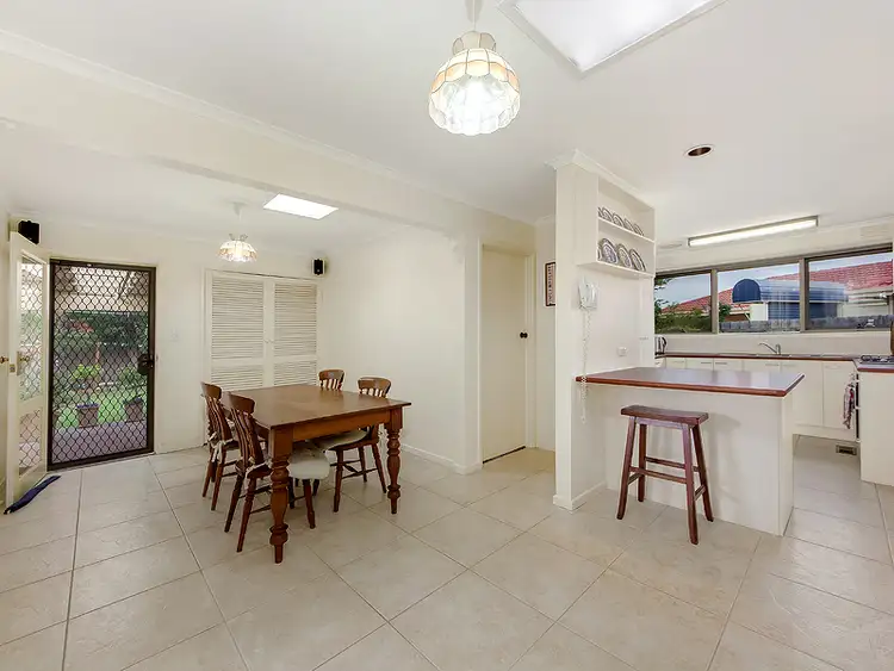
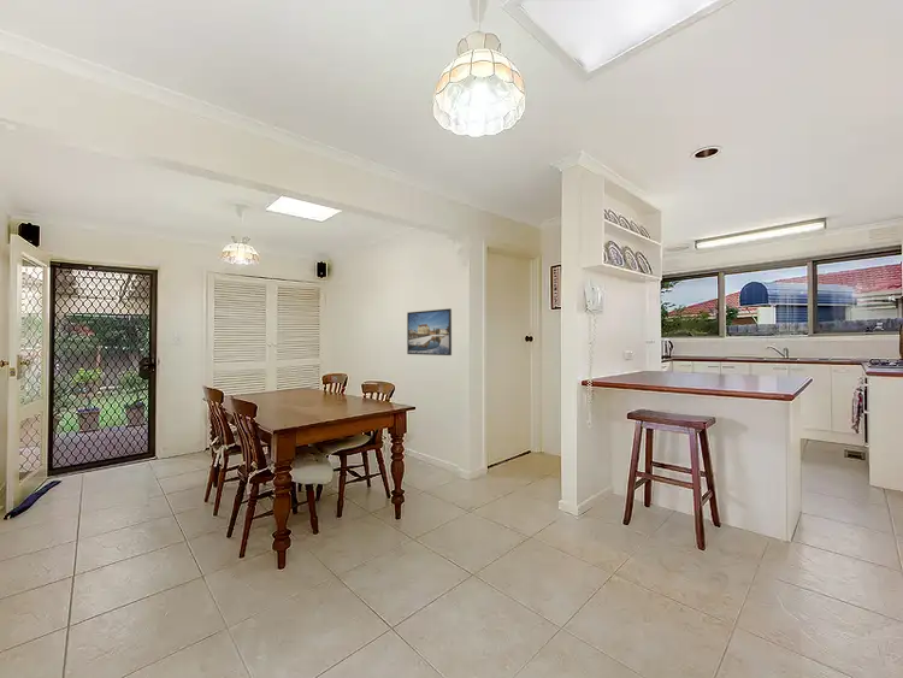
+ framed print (427, 332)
